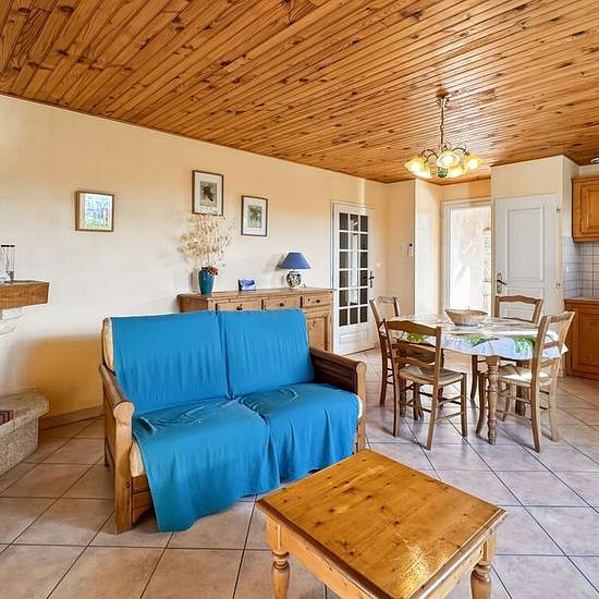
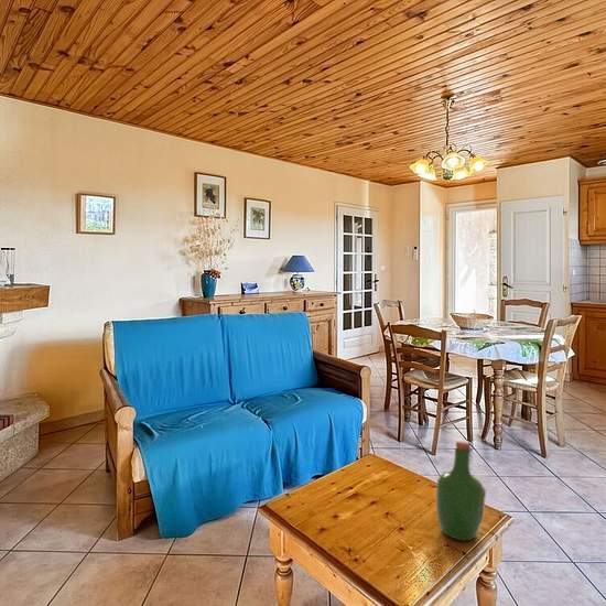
+ wine bottle (459, 486)
